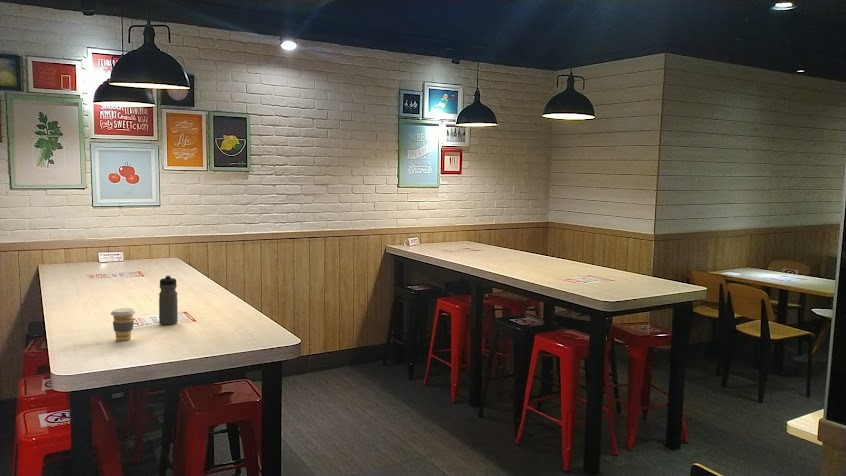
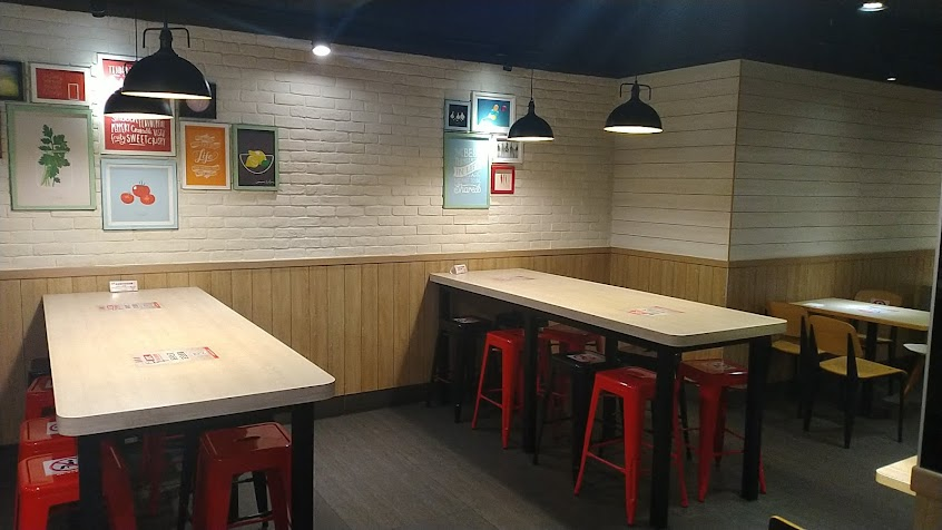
- coffee cup (123, 324)
- water bottle (168, 299)
